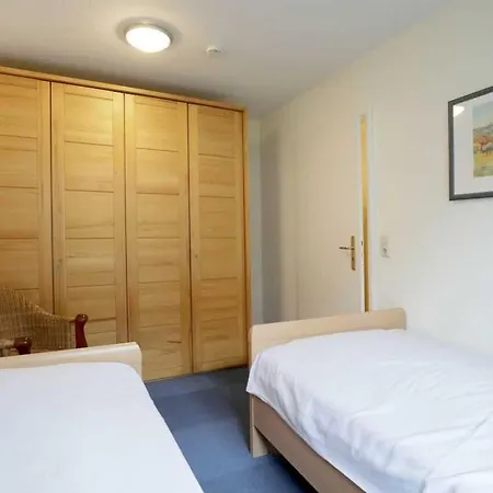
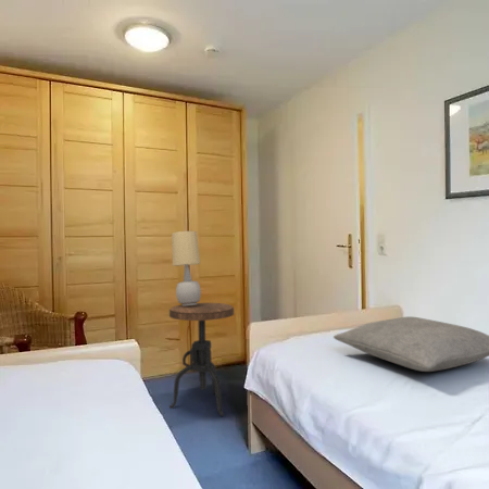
+ pillow (417, 341)
+ table lamp (188, 268)
+ side table (202, 355)
